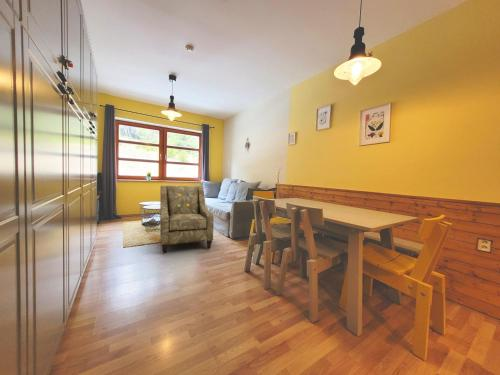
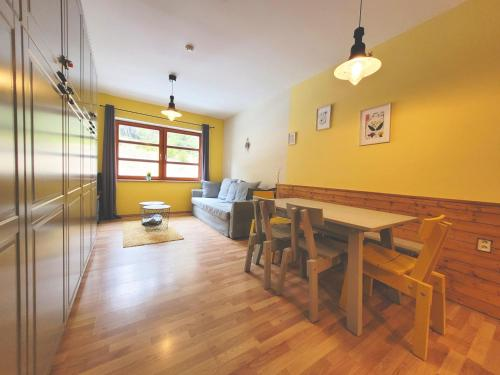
- armchair (184, 214)
